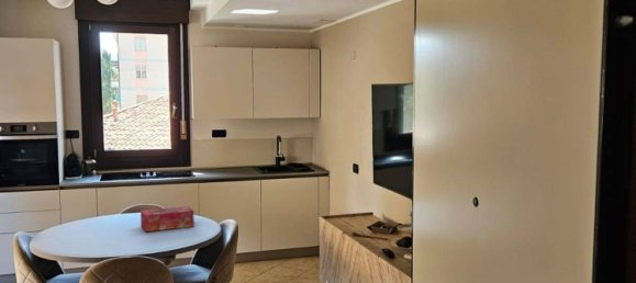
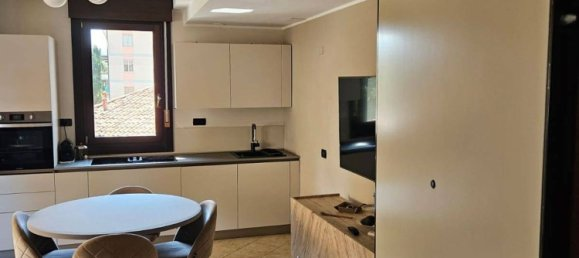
- tissue box (167, 218)
